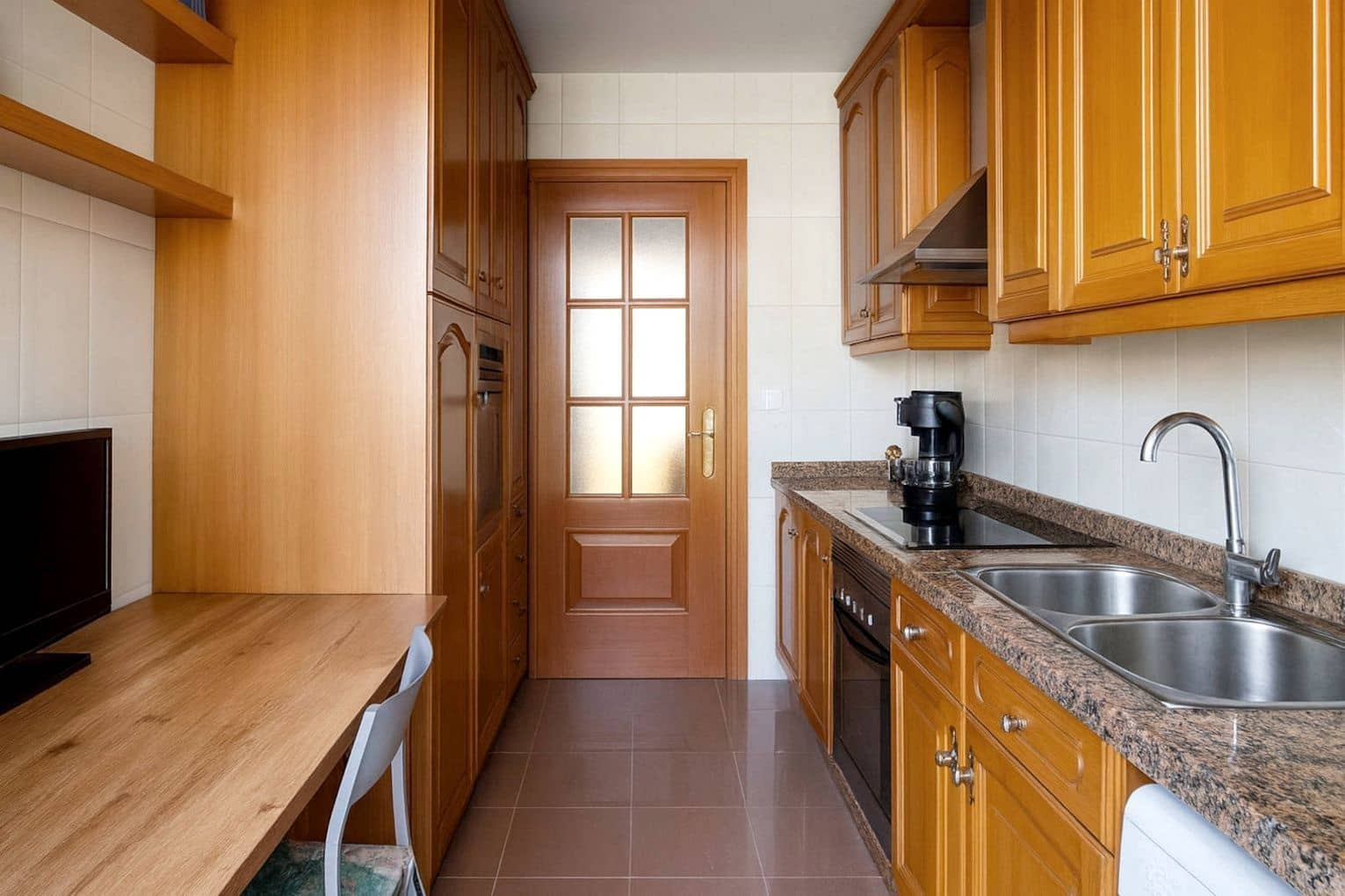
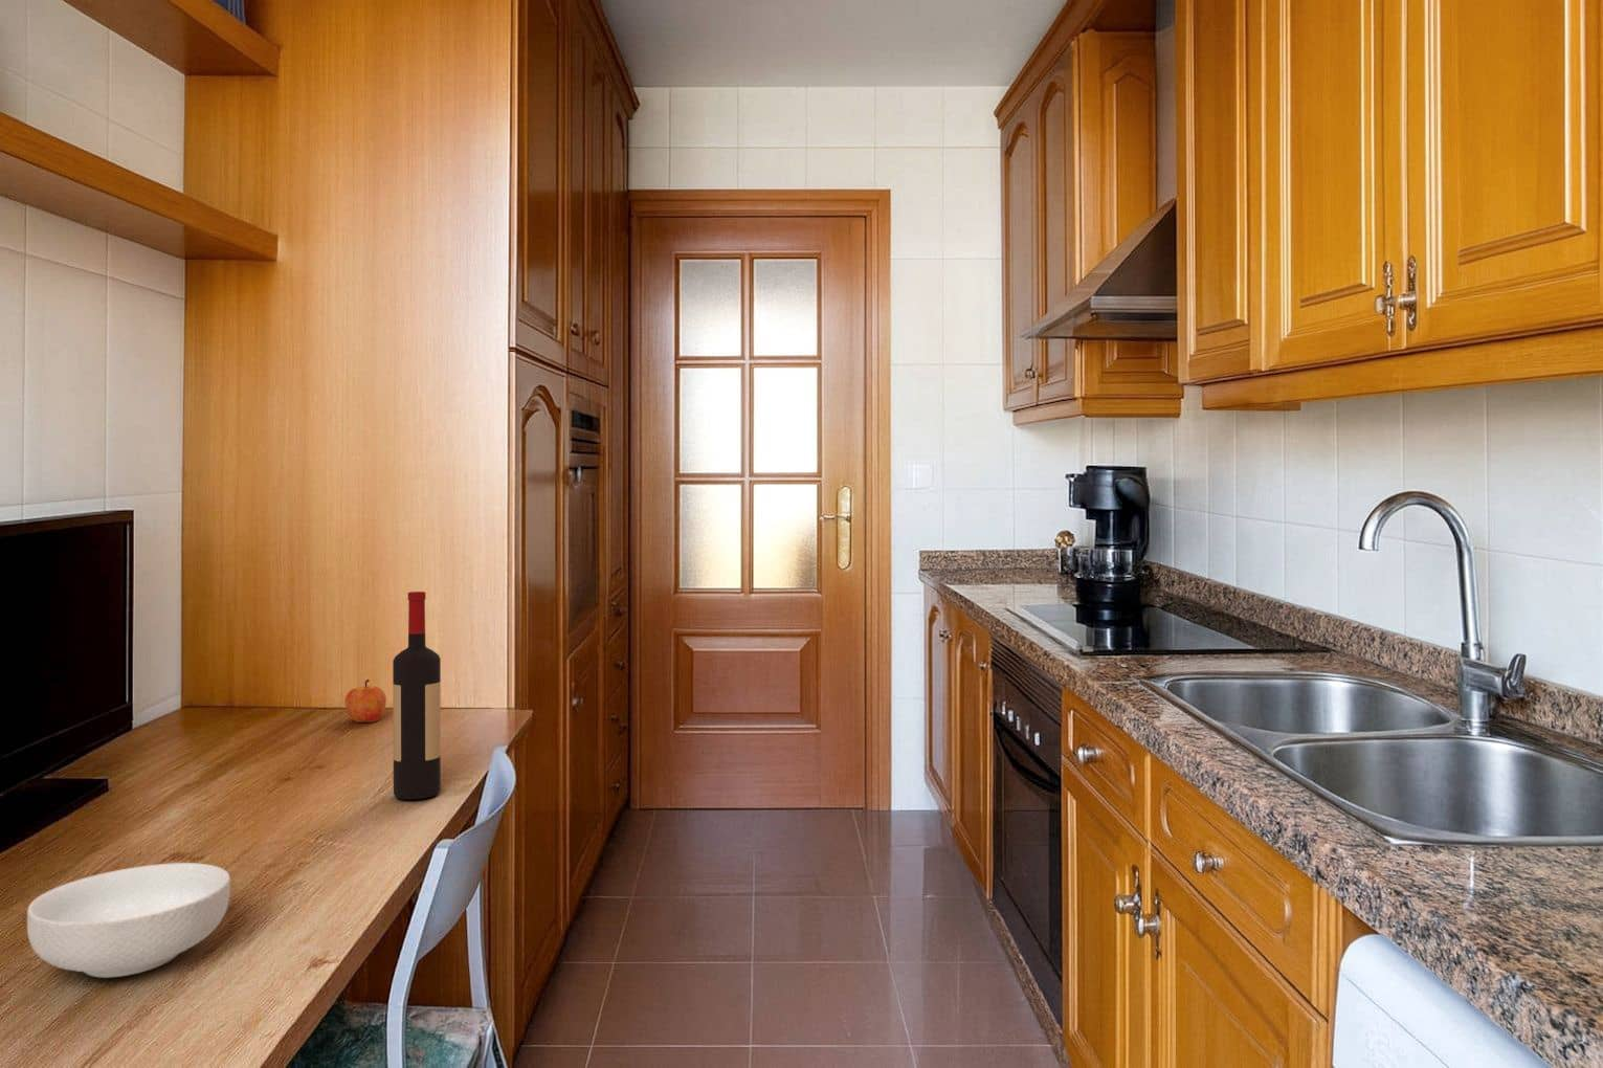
+ wine bottle (417, 694)
+ apple (366, 700)
+ cereal bowl (133, 924)
